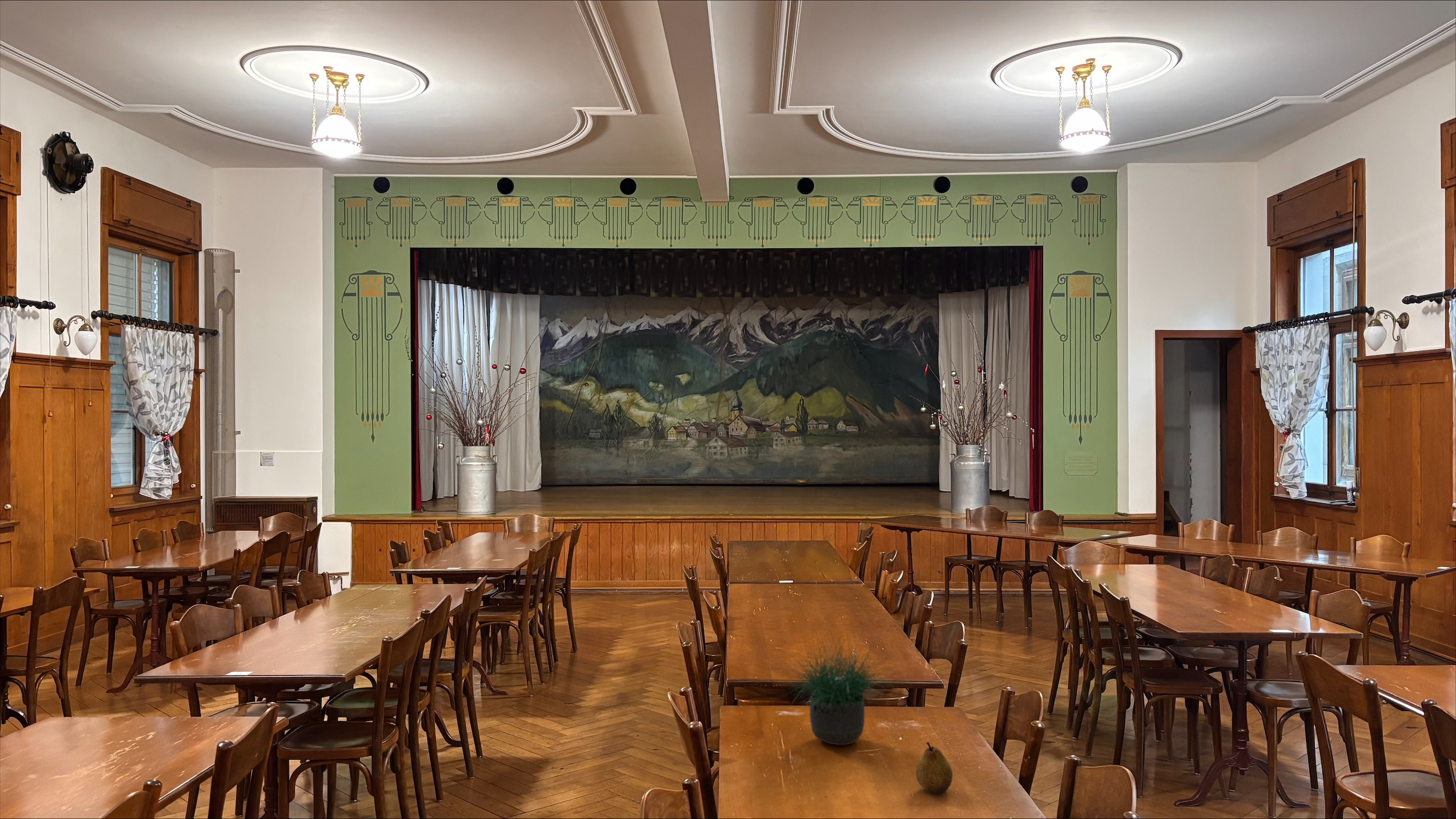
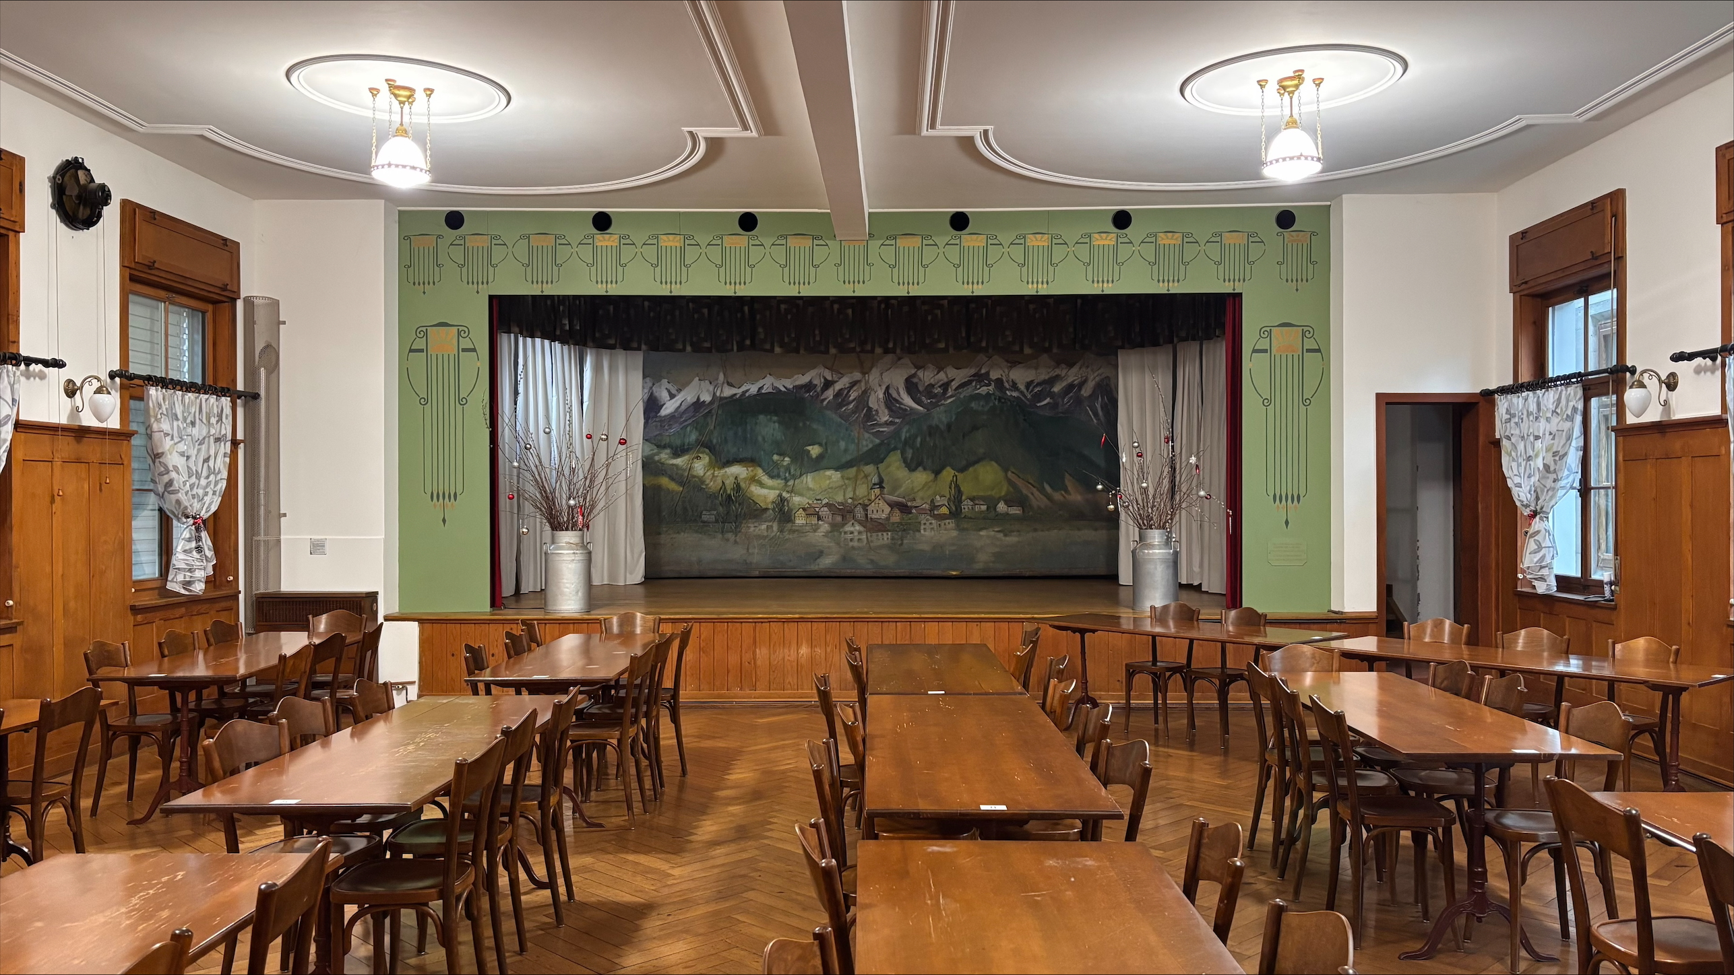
- fruit (934, 764)
- potted plant (837, 677)
